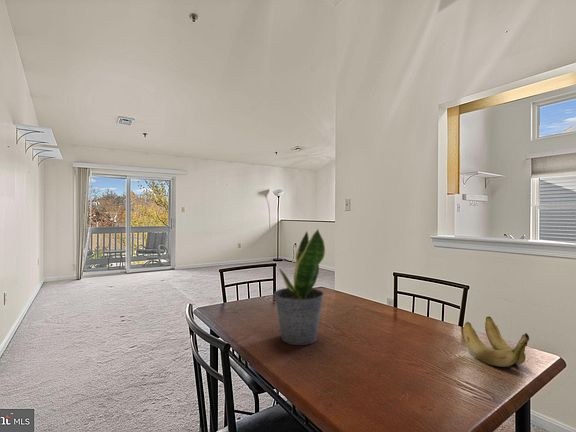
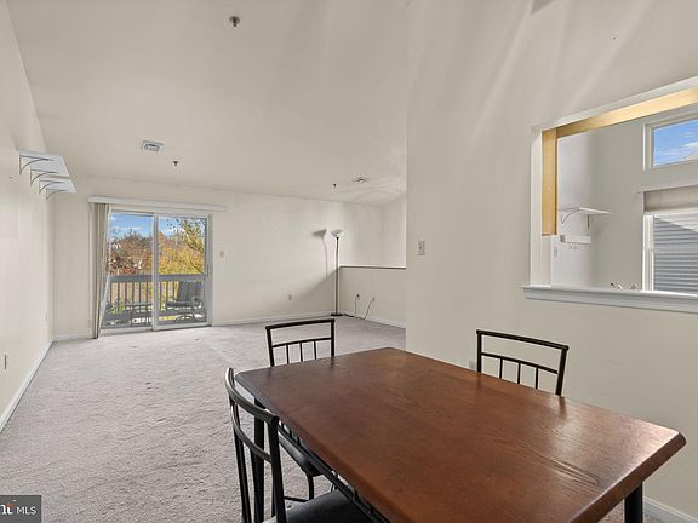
- potted plant (298, 283)
- banana (495, 337)
